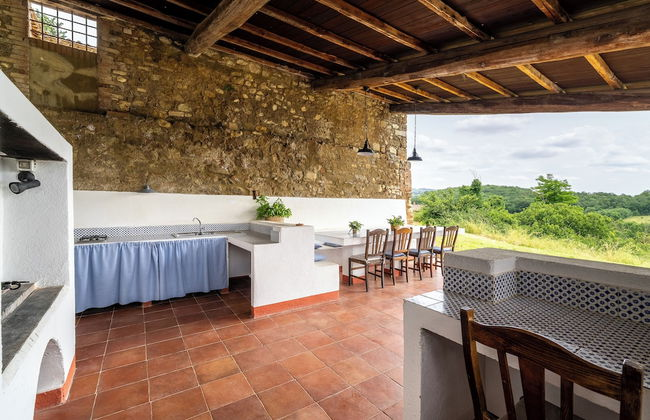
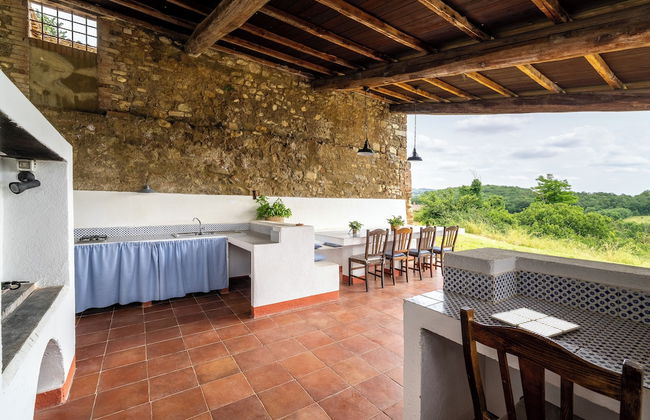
+ drink coaster (533, 321)
